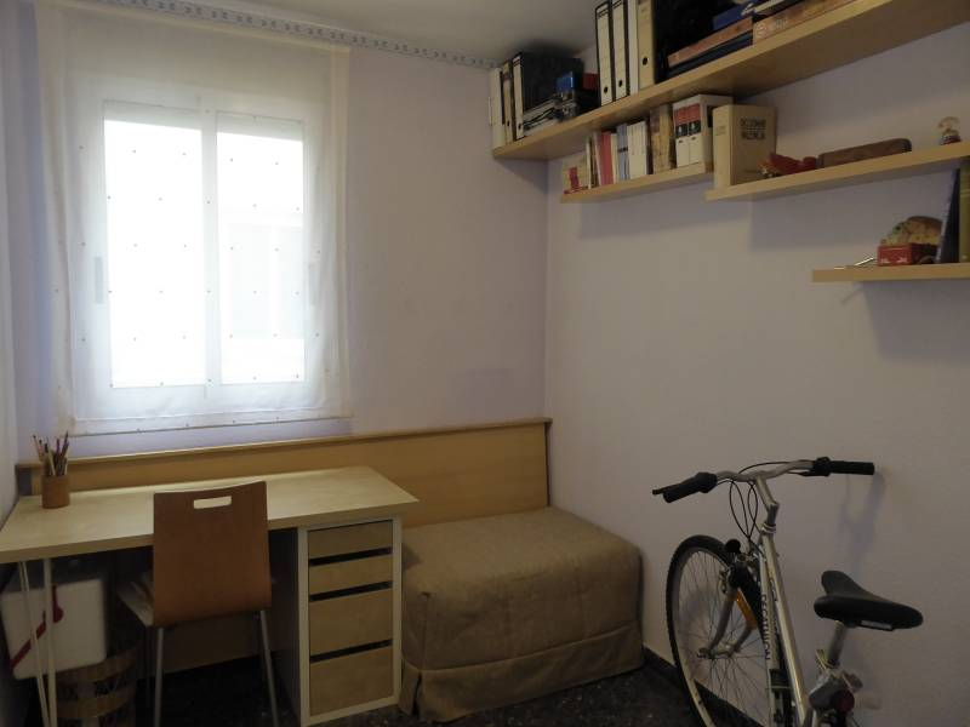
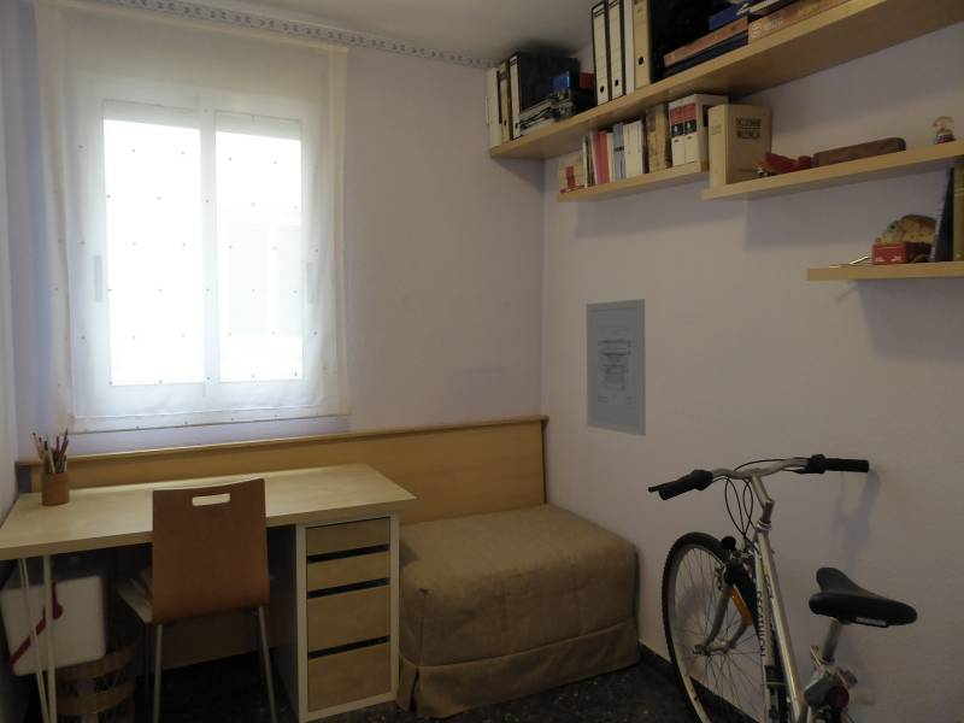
+ wall art (613, 366)
